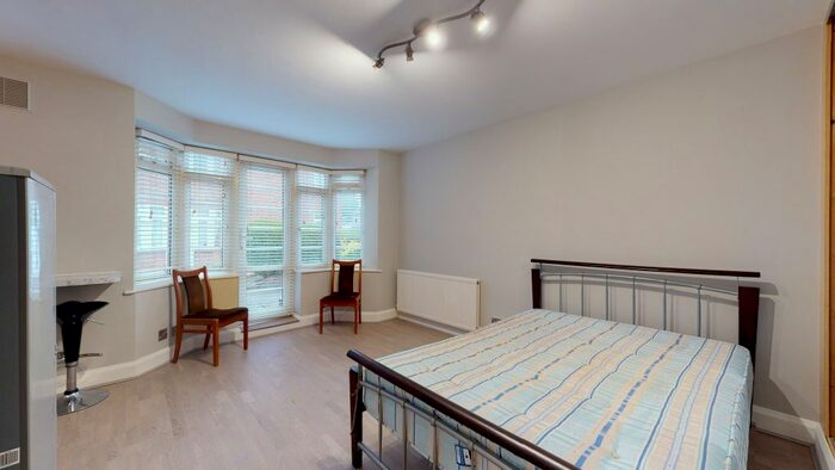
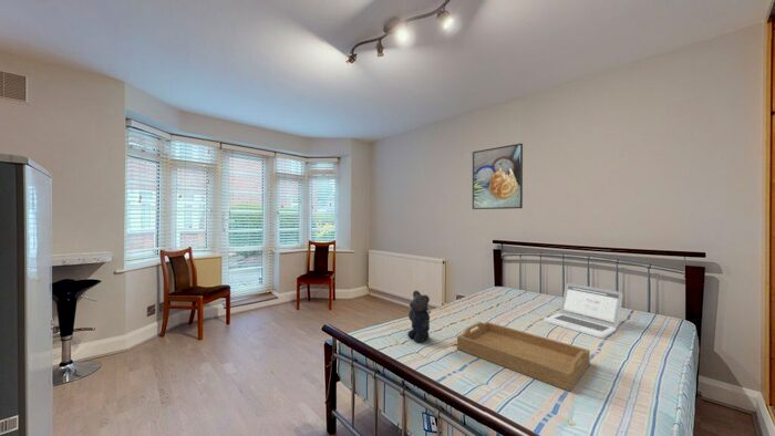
+ bear (417, 312)
+ laptop (581, 308)
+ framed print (495, 178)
+ serving tray (519, 346)
